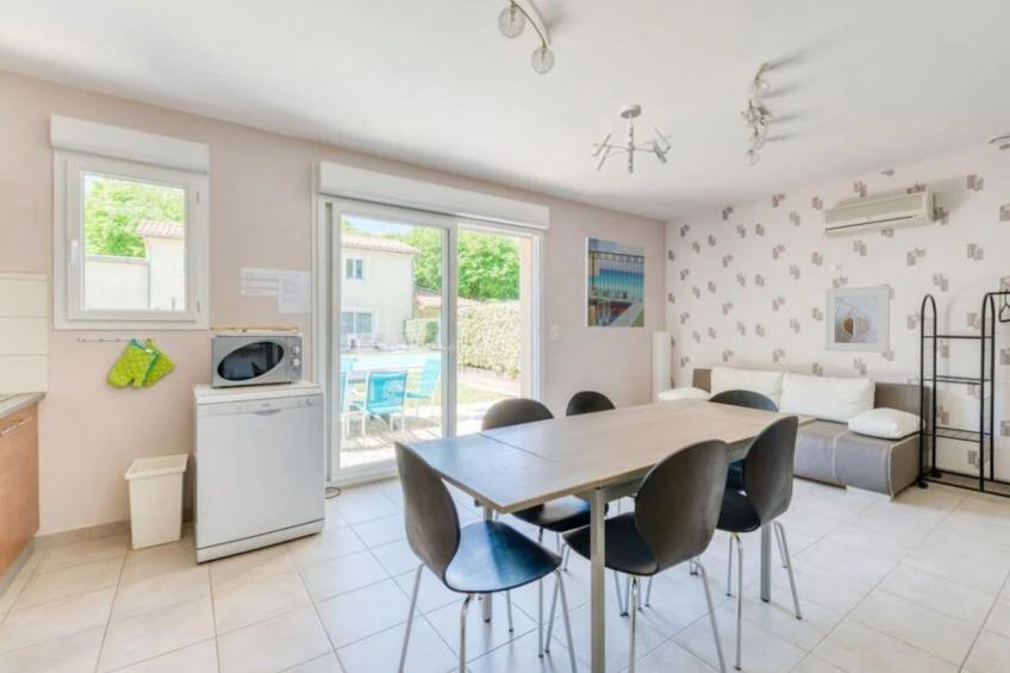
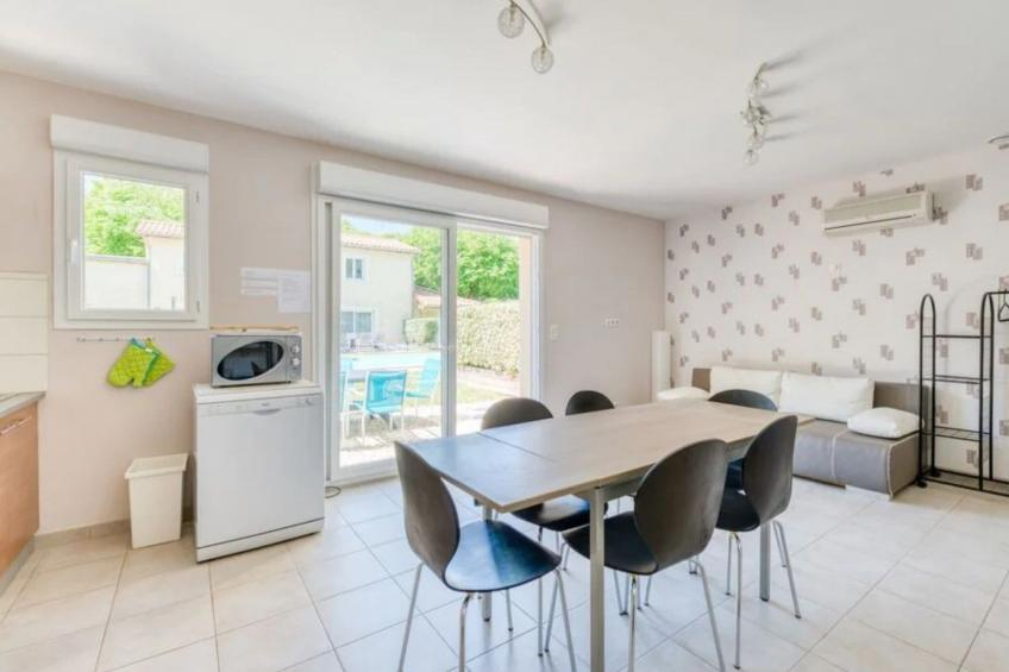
- ceiling light fixture (630, 135)
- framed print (616, 285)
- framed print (855, 319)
